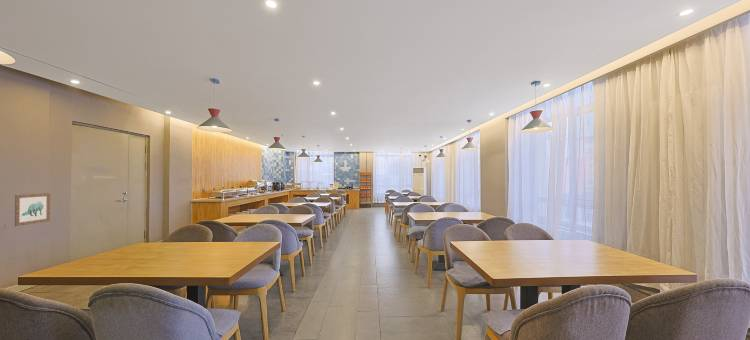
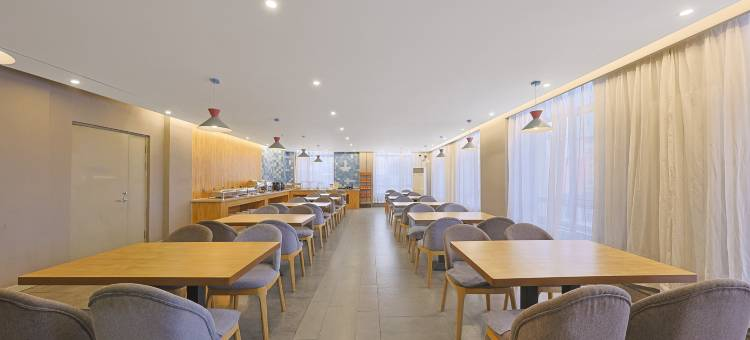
- wall art (33, 208)
